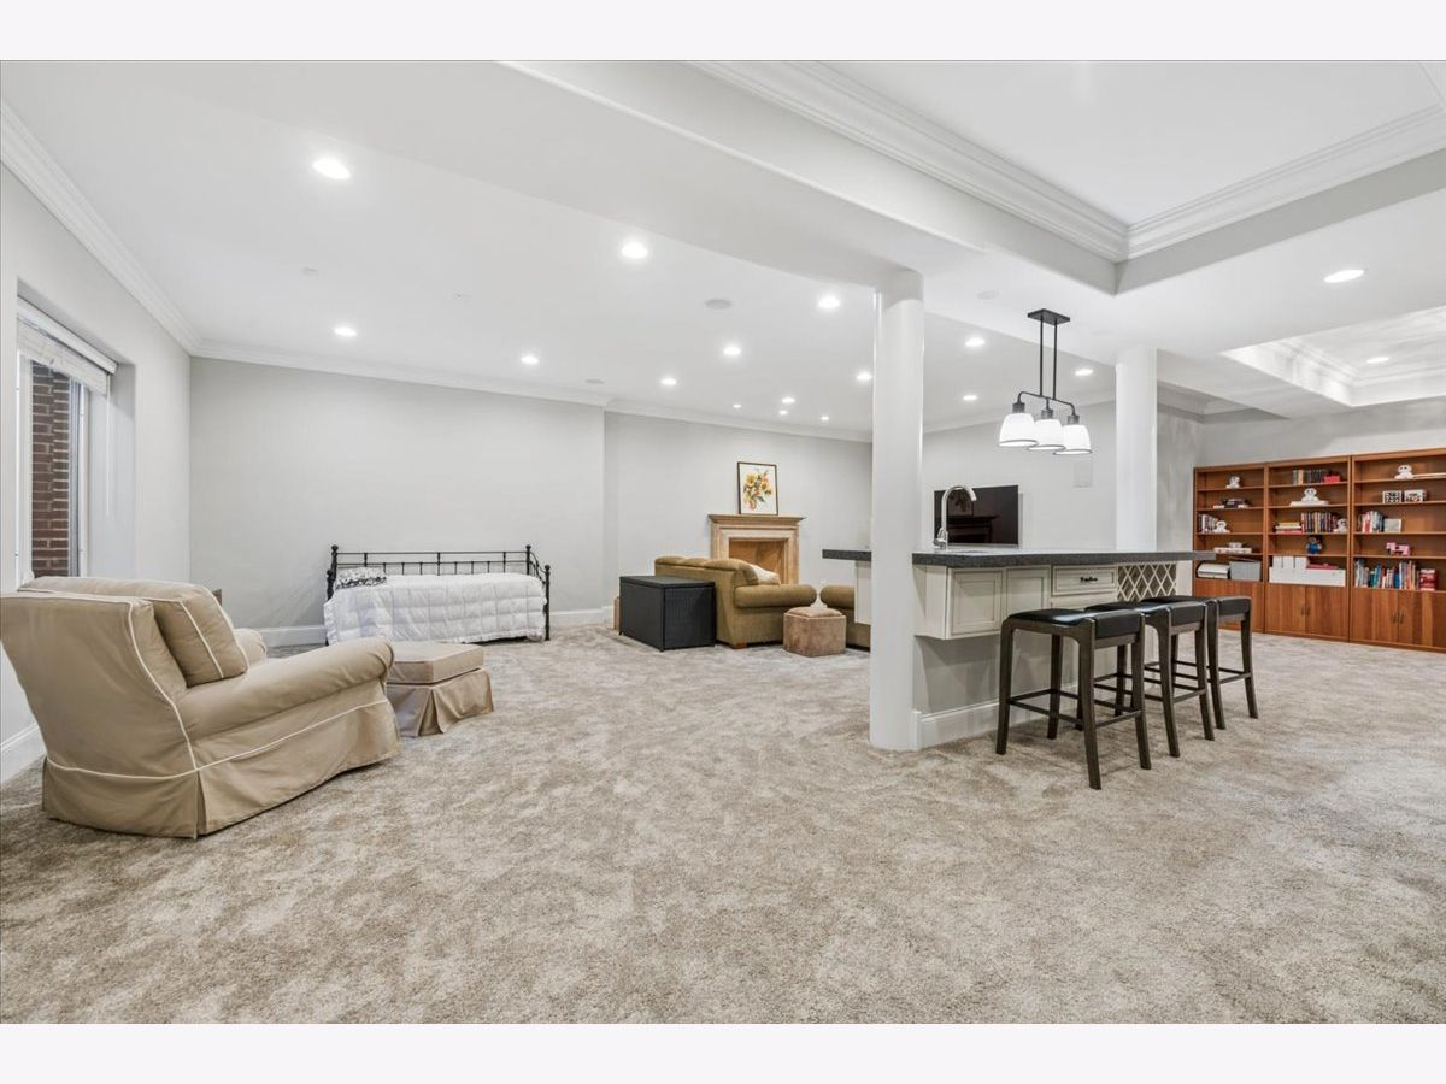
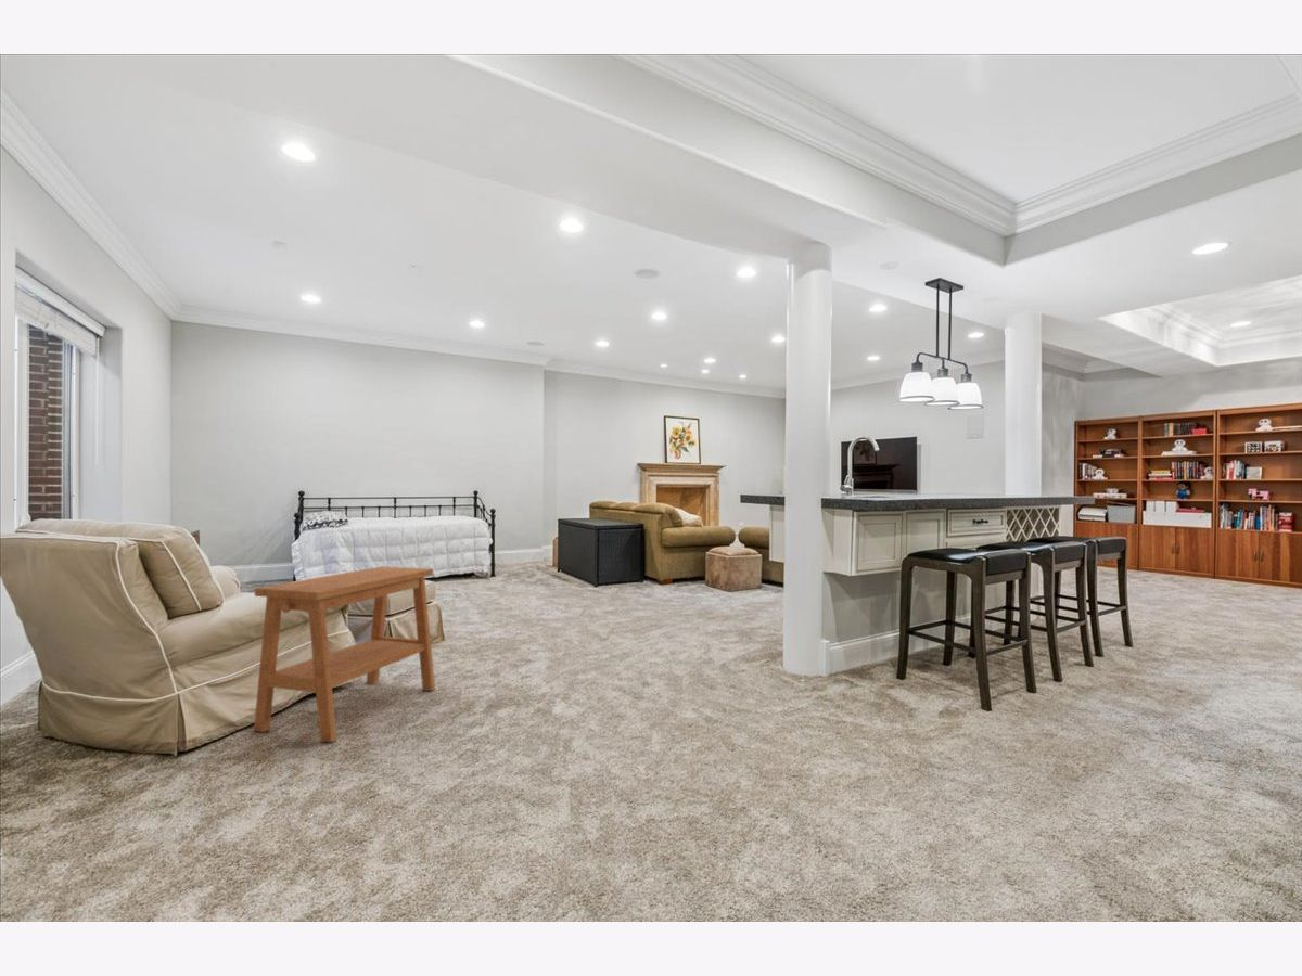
+ side table (355, 644)
